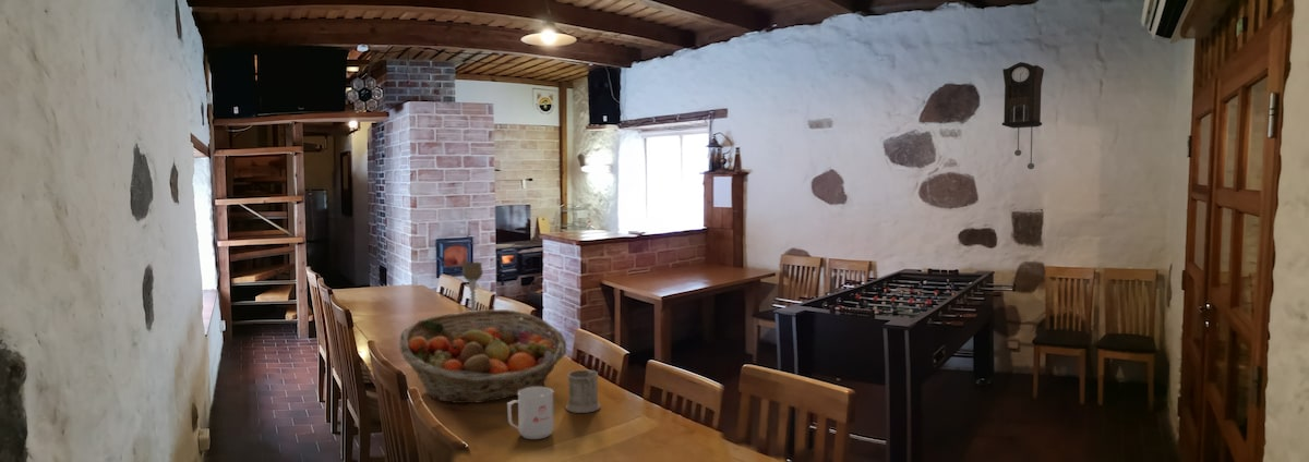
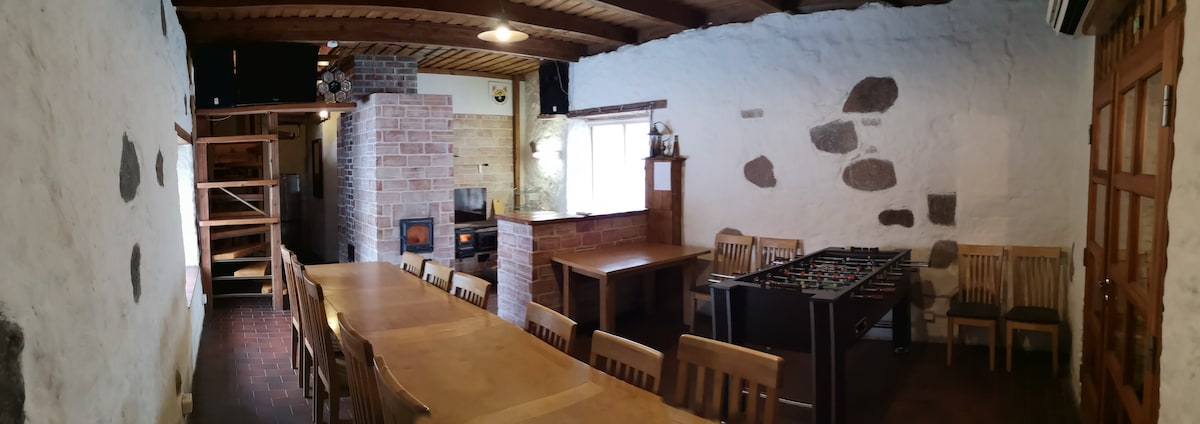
- pendulum clock (1022, 117)
- candle holder (472, 301)
- mug (530, 414)
- fruit basket (484, 353)
- mug (586, 388)
